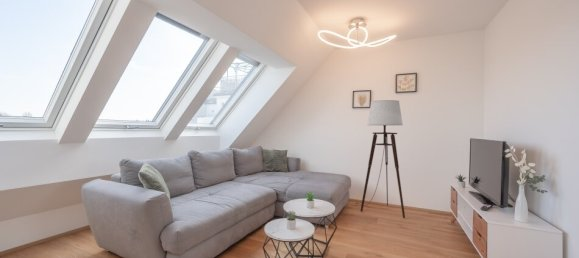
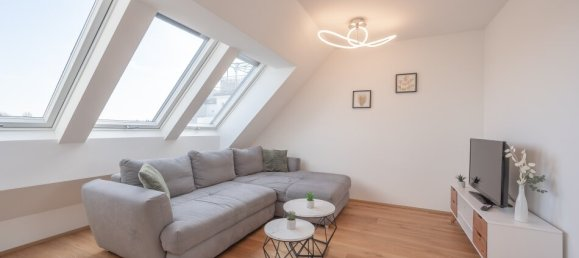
- floor lamp (373, 154)
